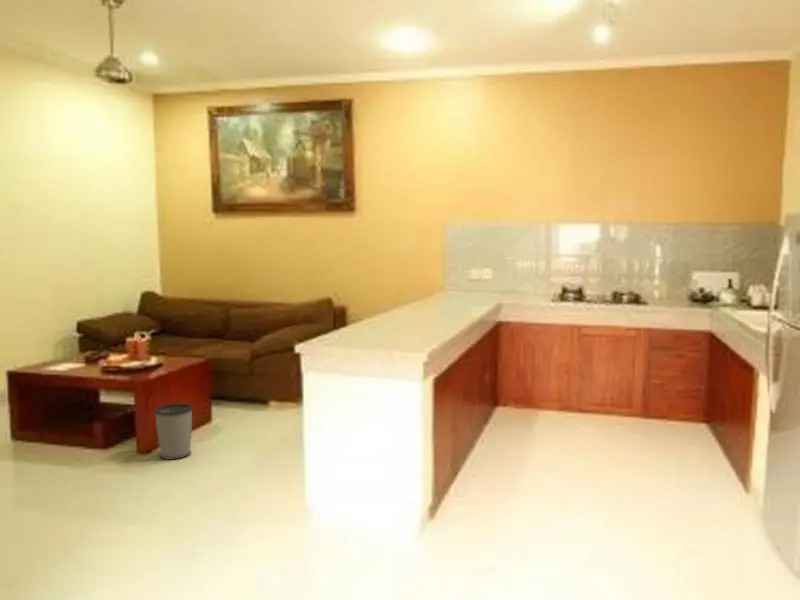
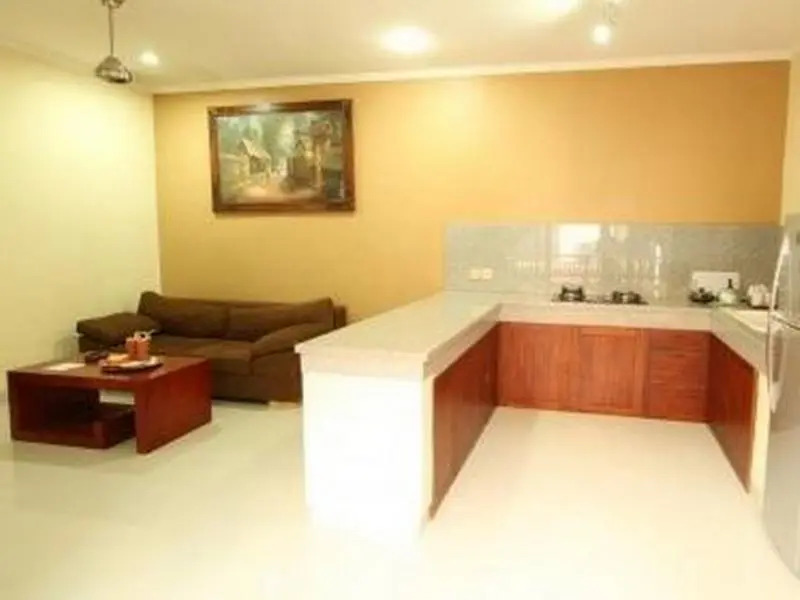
- wastebasket (174, 431)
